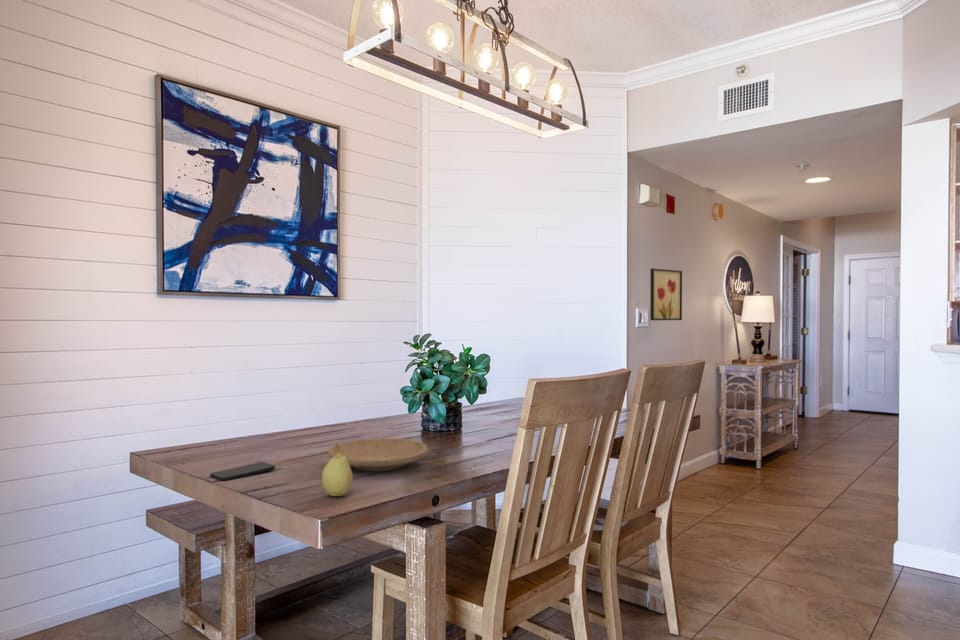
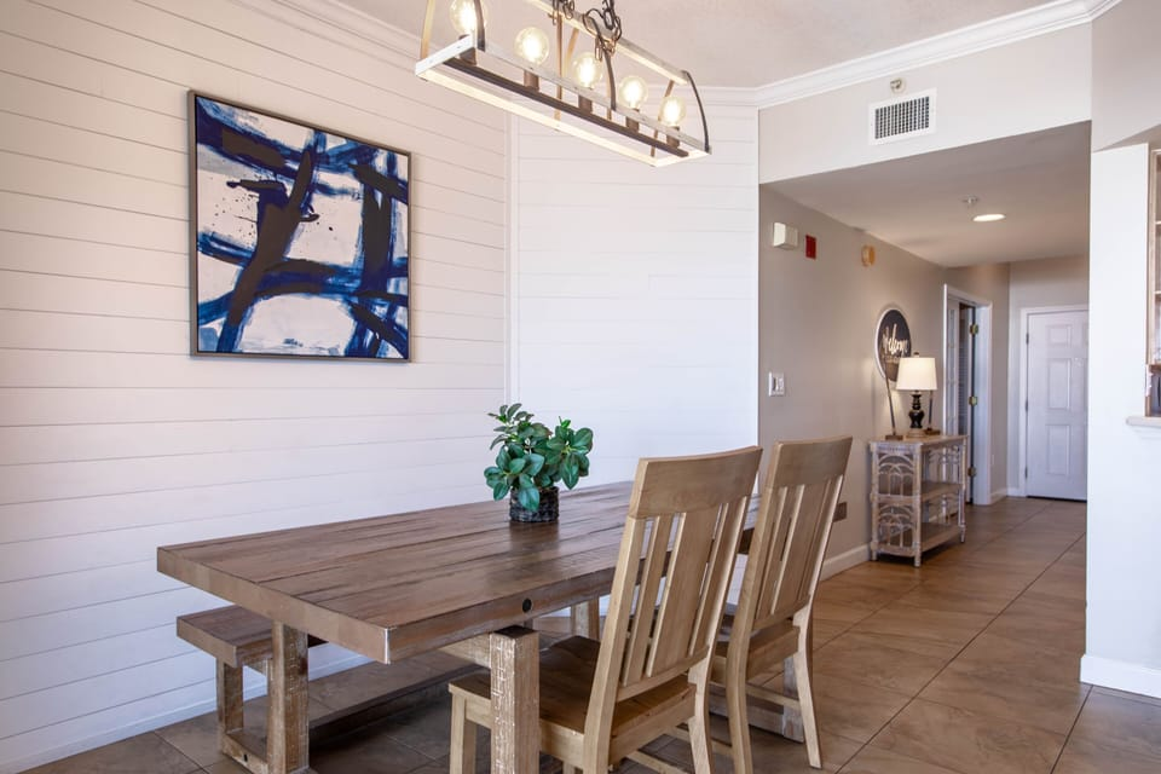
- wall art (665, 295)
- fruit (337, 468)
- plate (378, 456)
- smartphone (243, 470)
